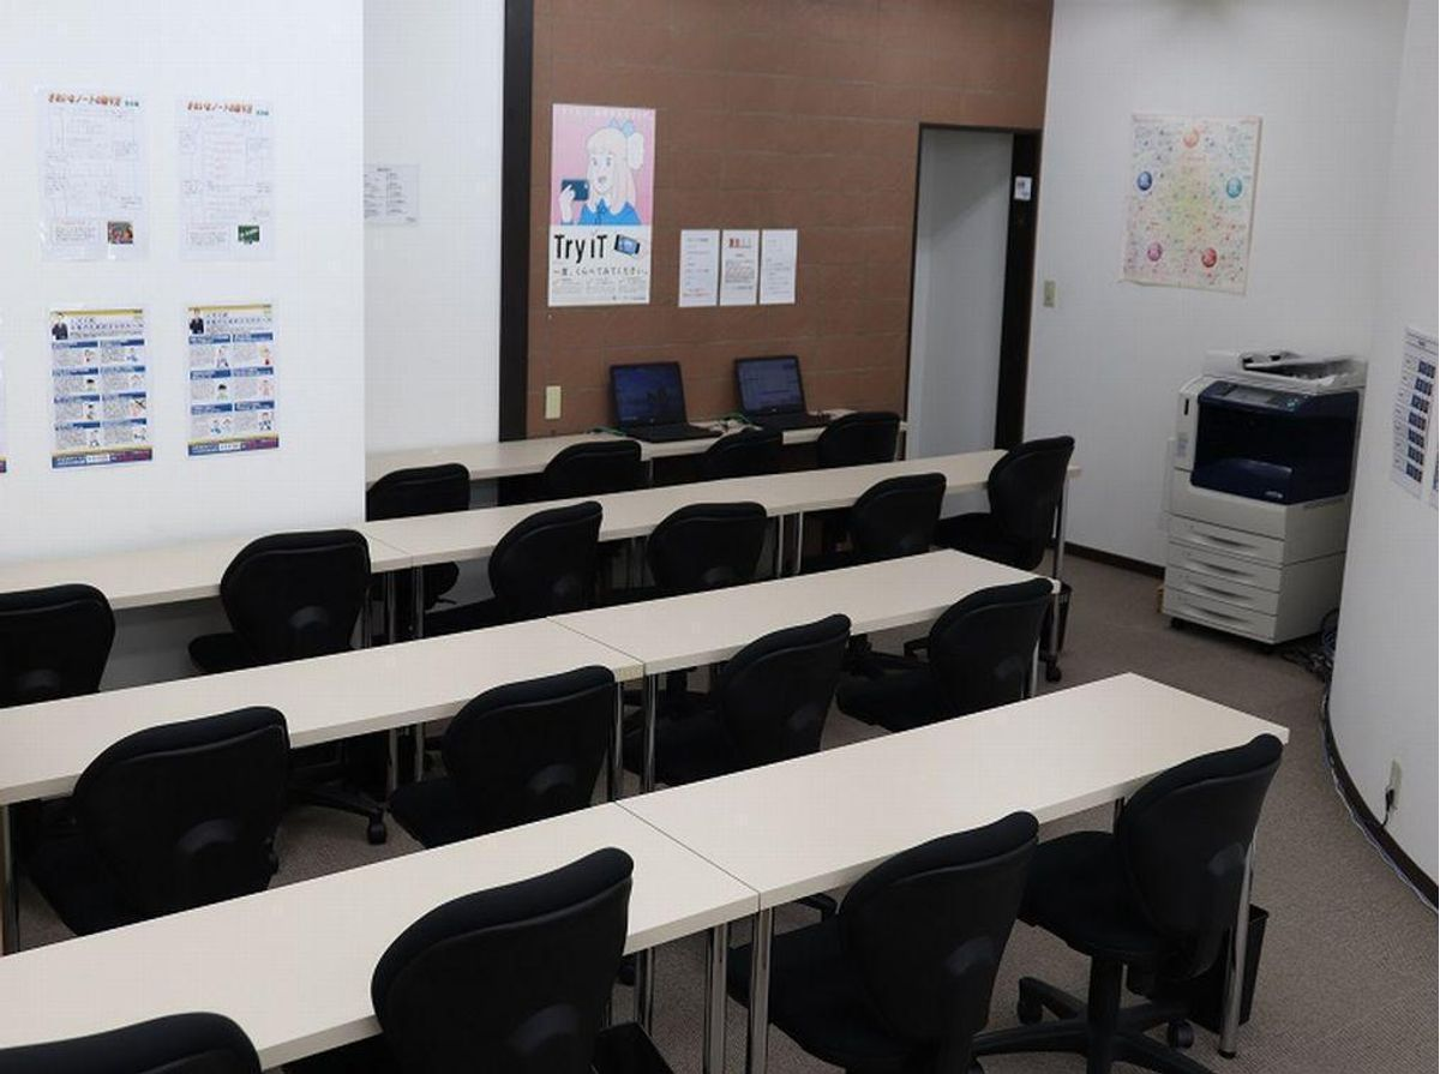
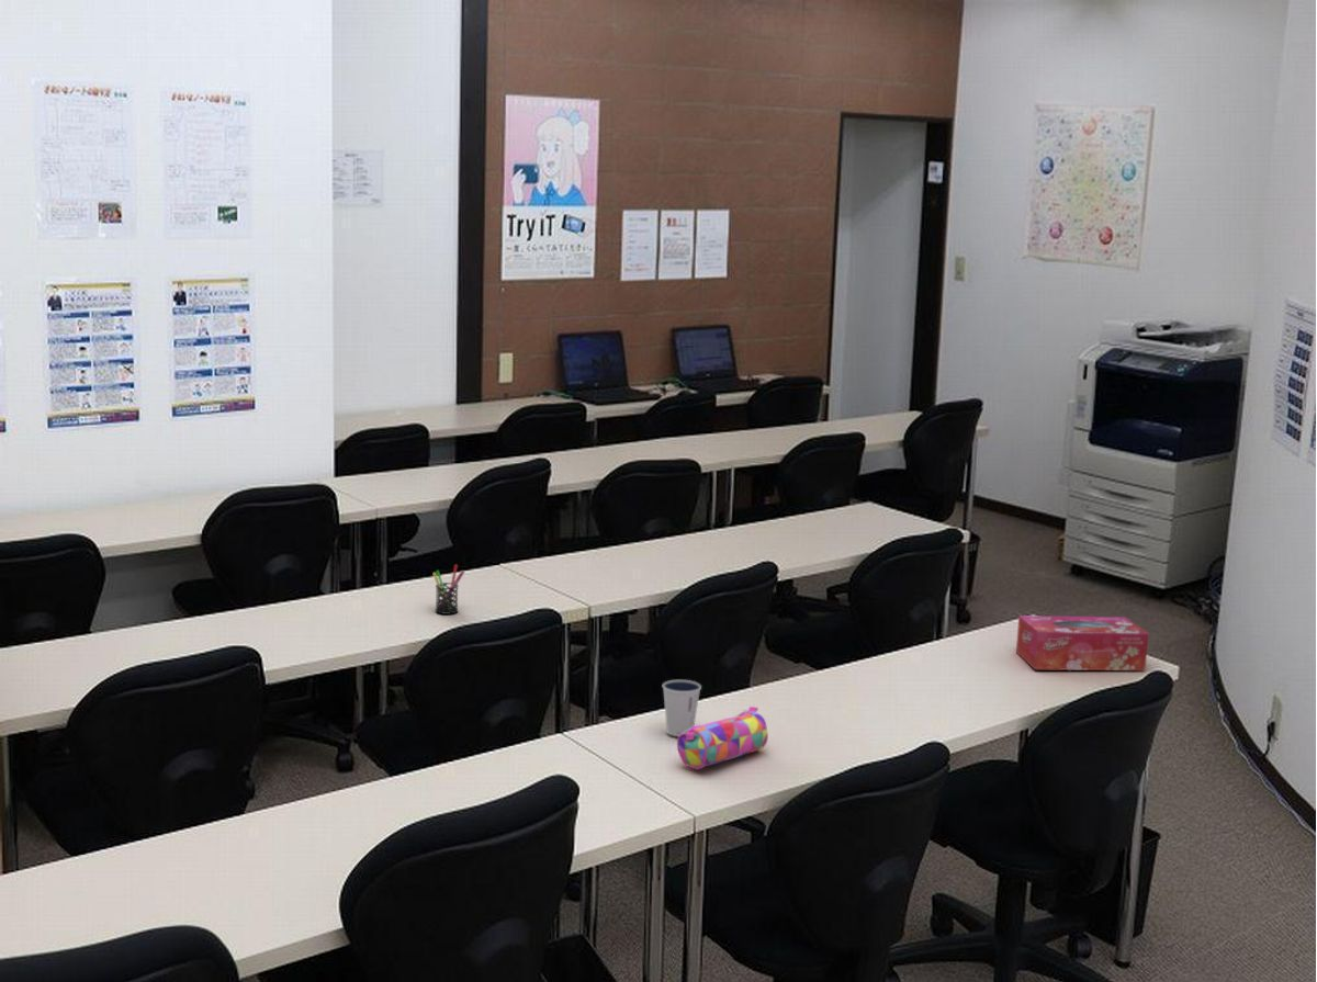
+ pen holder (446, 588)
+ dixie cup (680, 709)
+ tissue box (1081, 642)
+ pencil case (723, 737)
